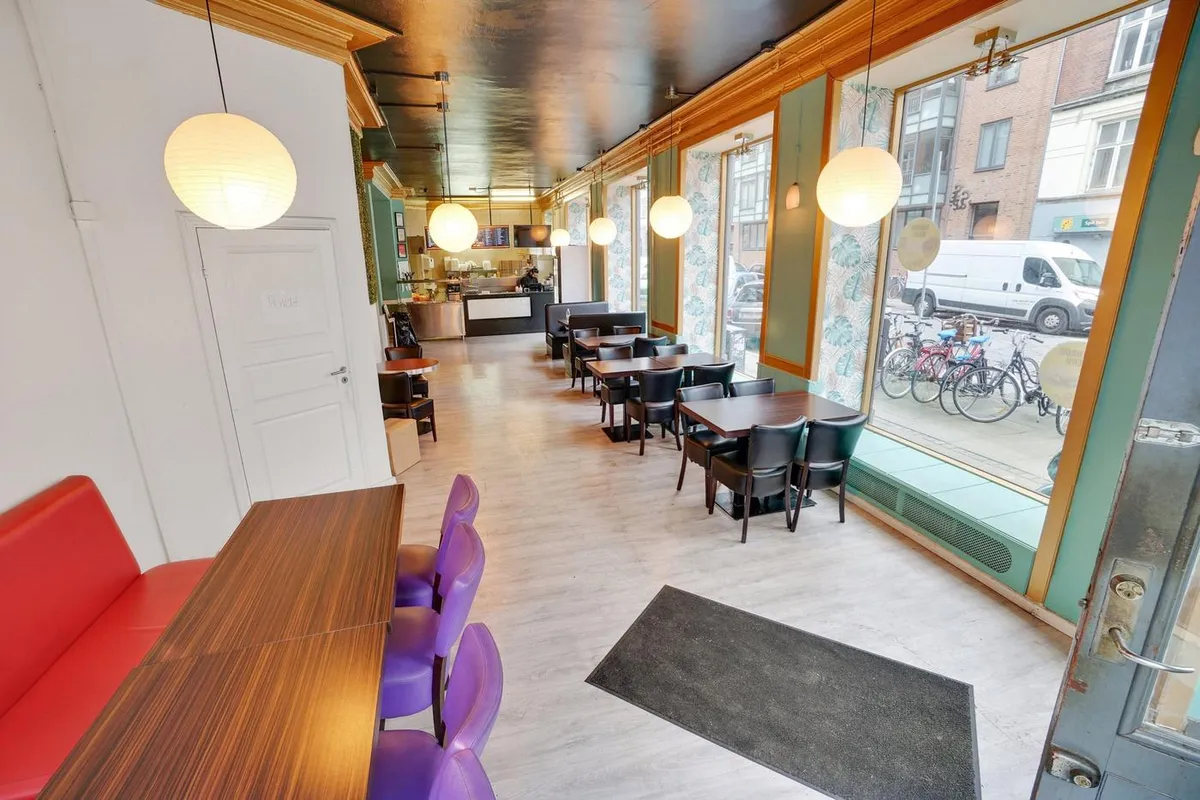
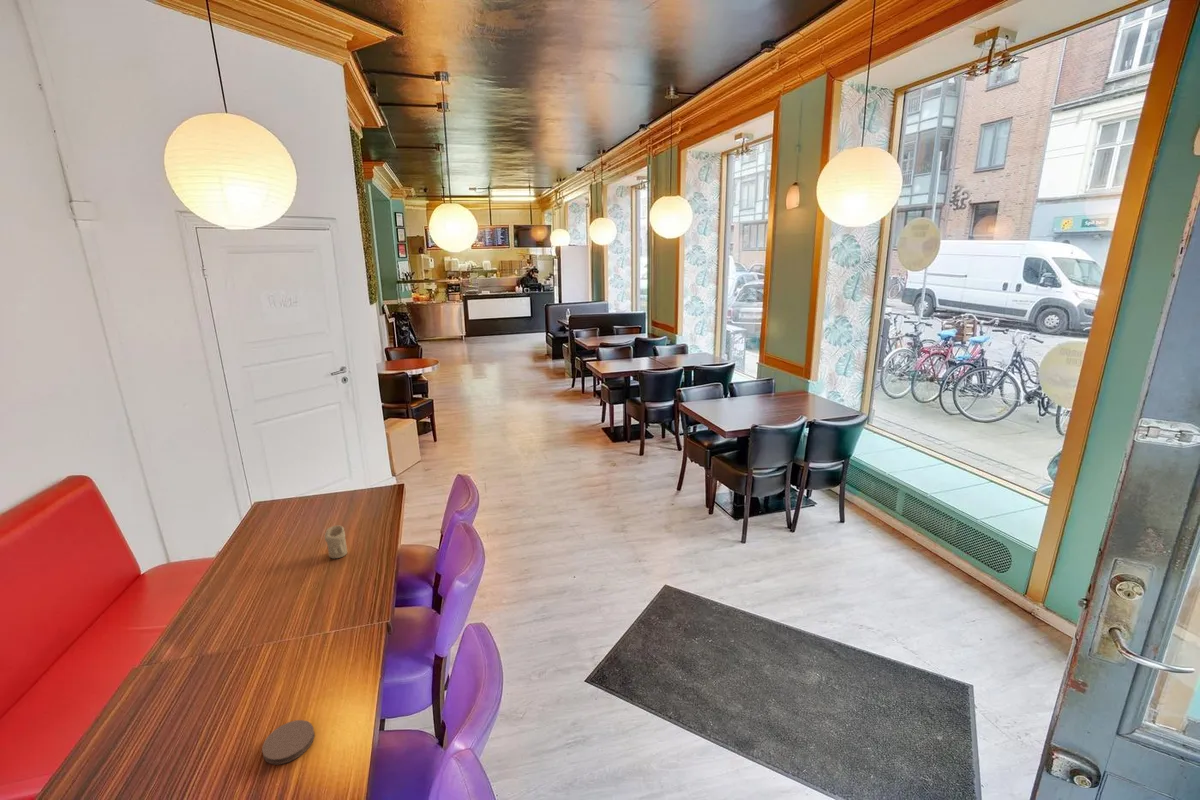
+ candle (336, 542)
+ coaster (288, 741)
